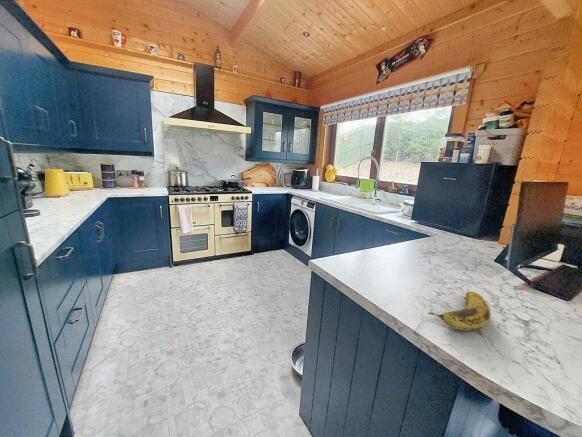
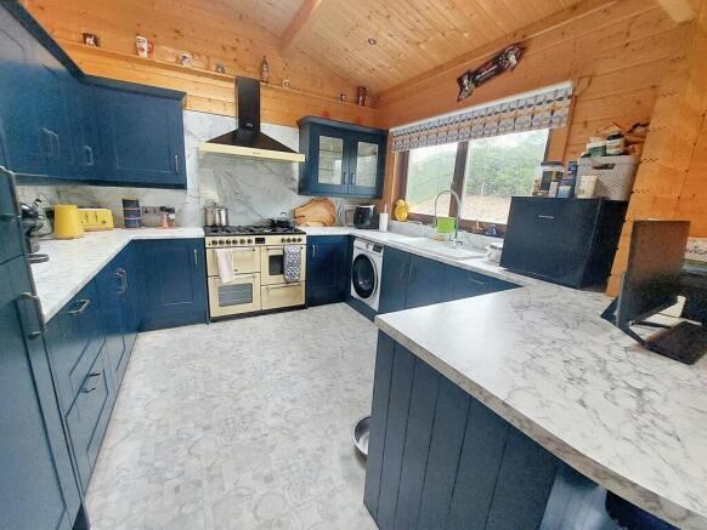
- fruit (458, 310)
